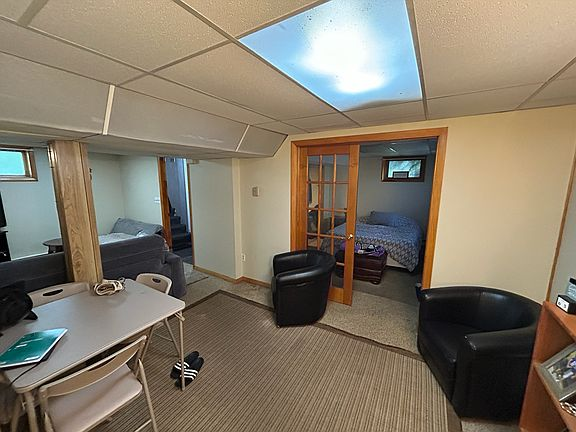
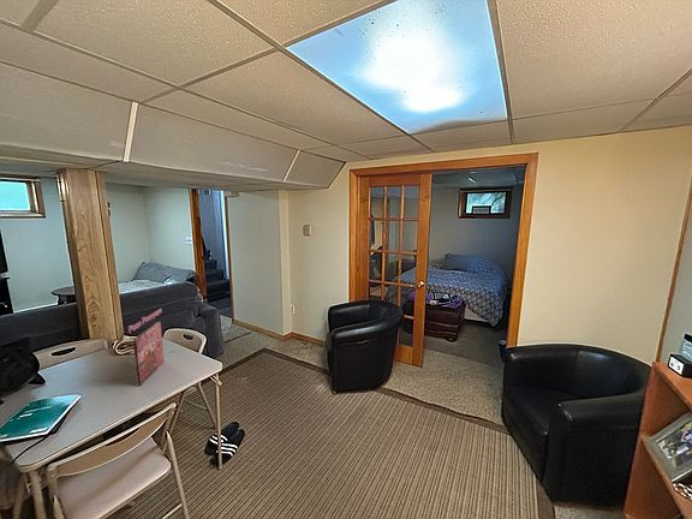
+ cover (149, 344)
